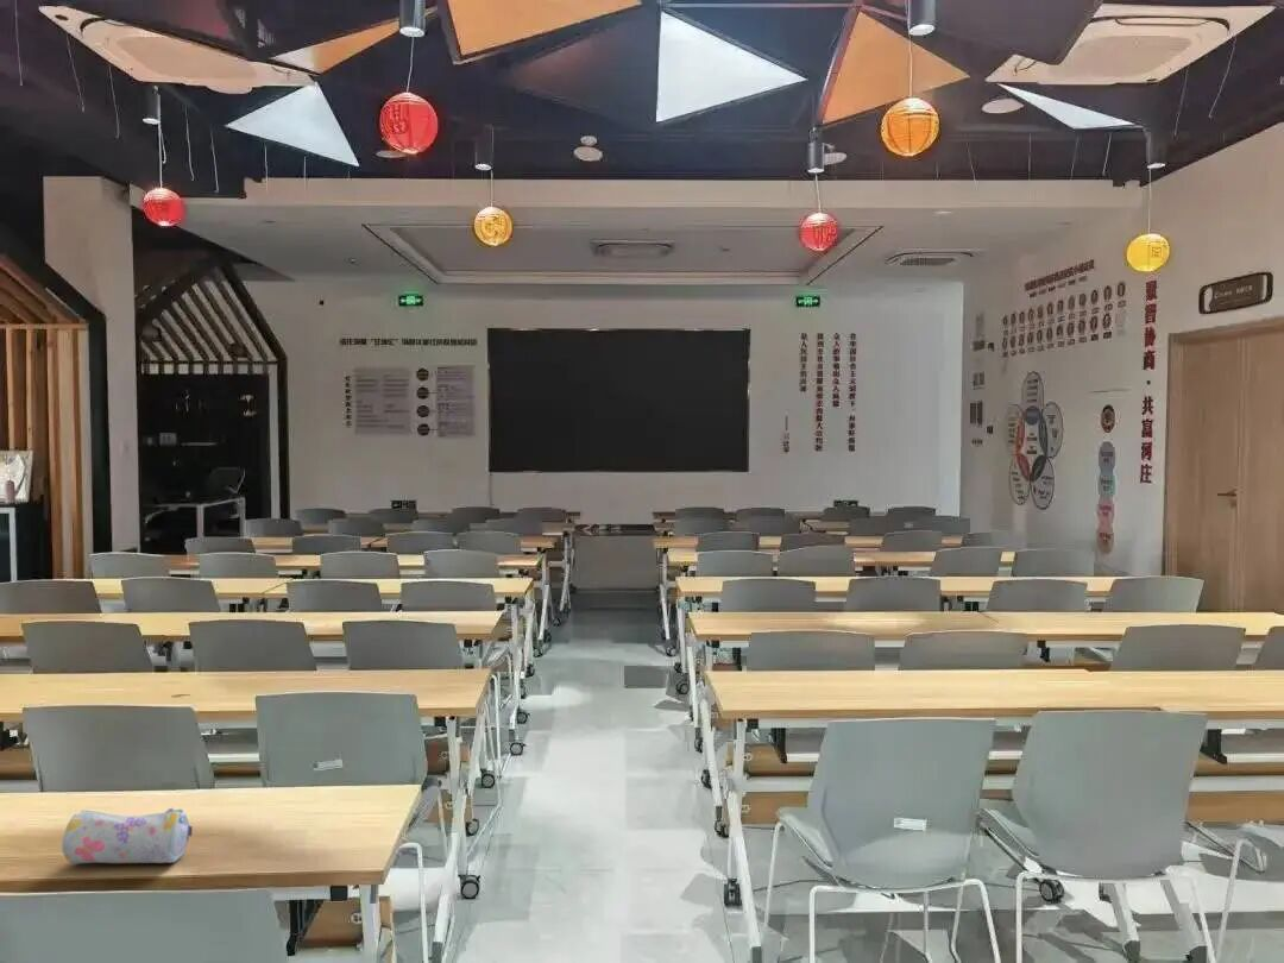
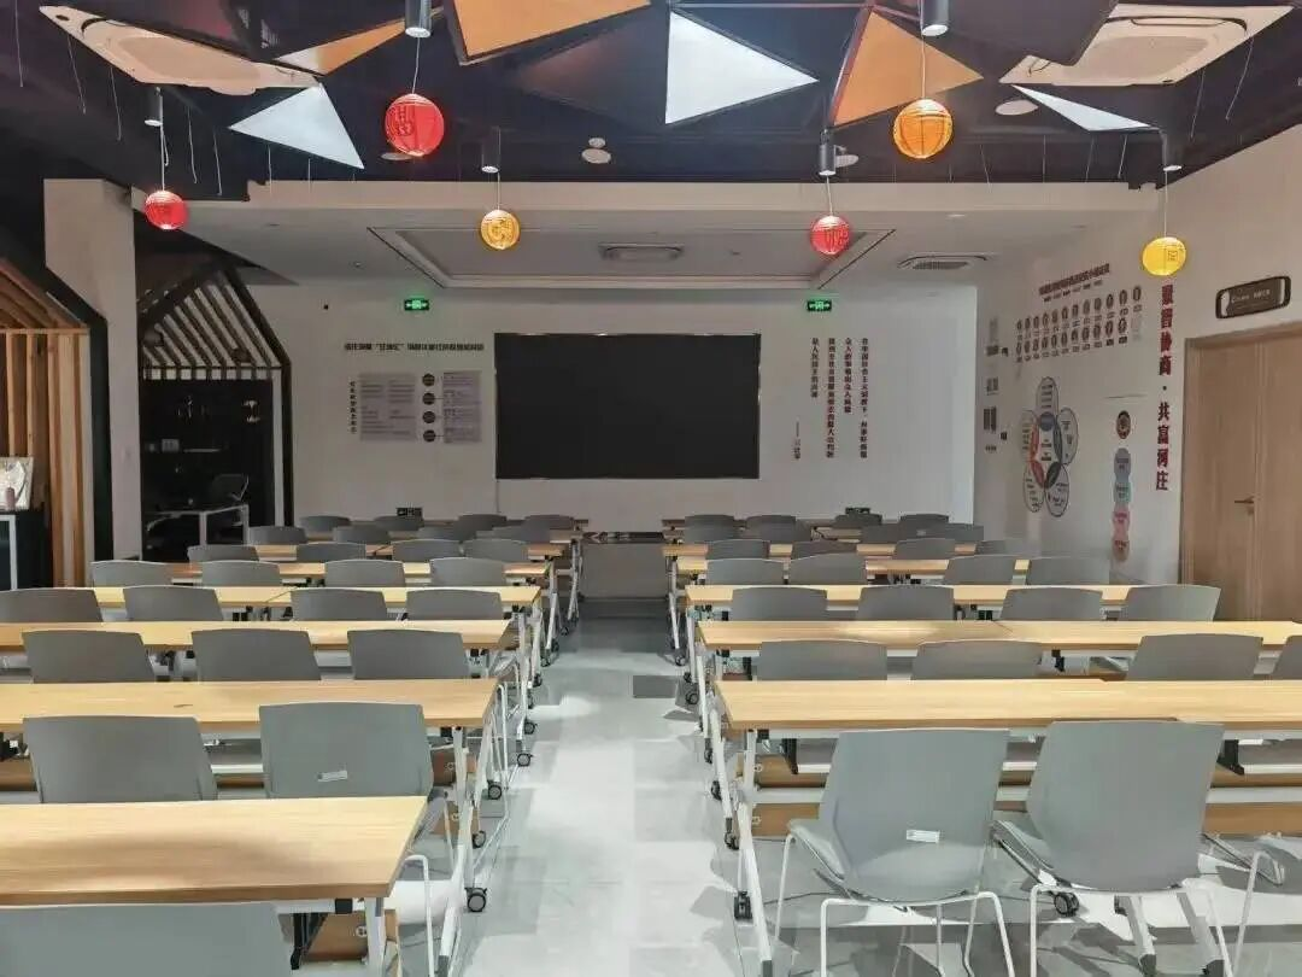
- pencil case (127, 836)
